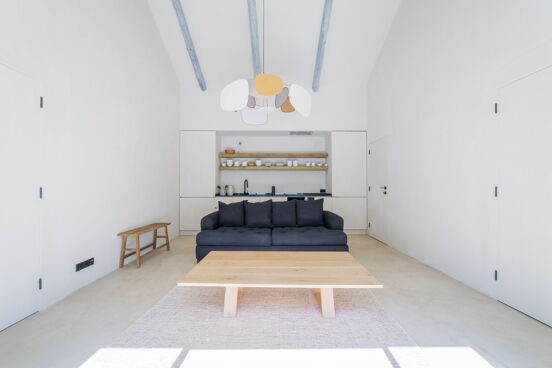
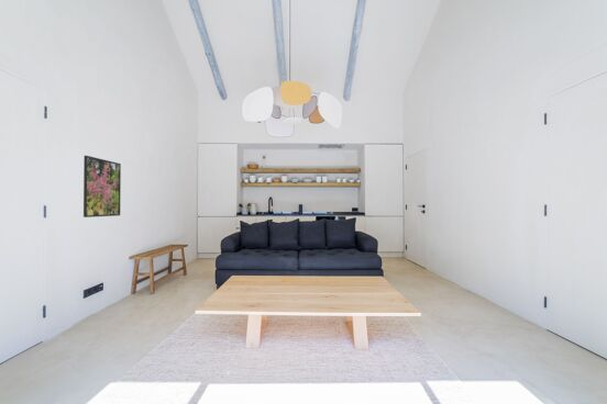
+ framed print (103, 188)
